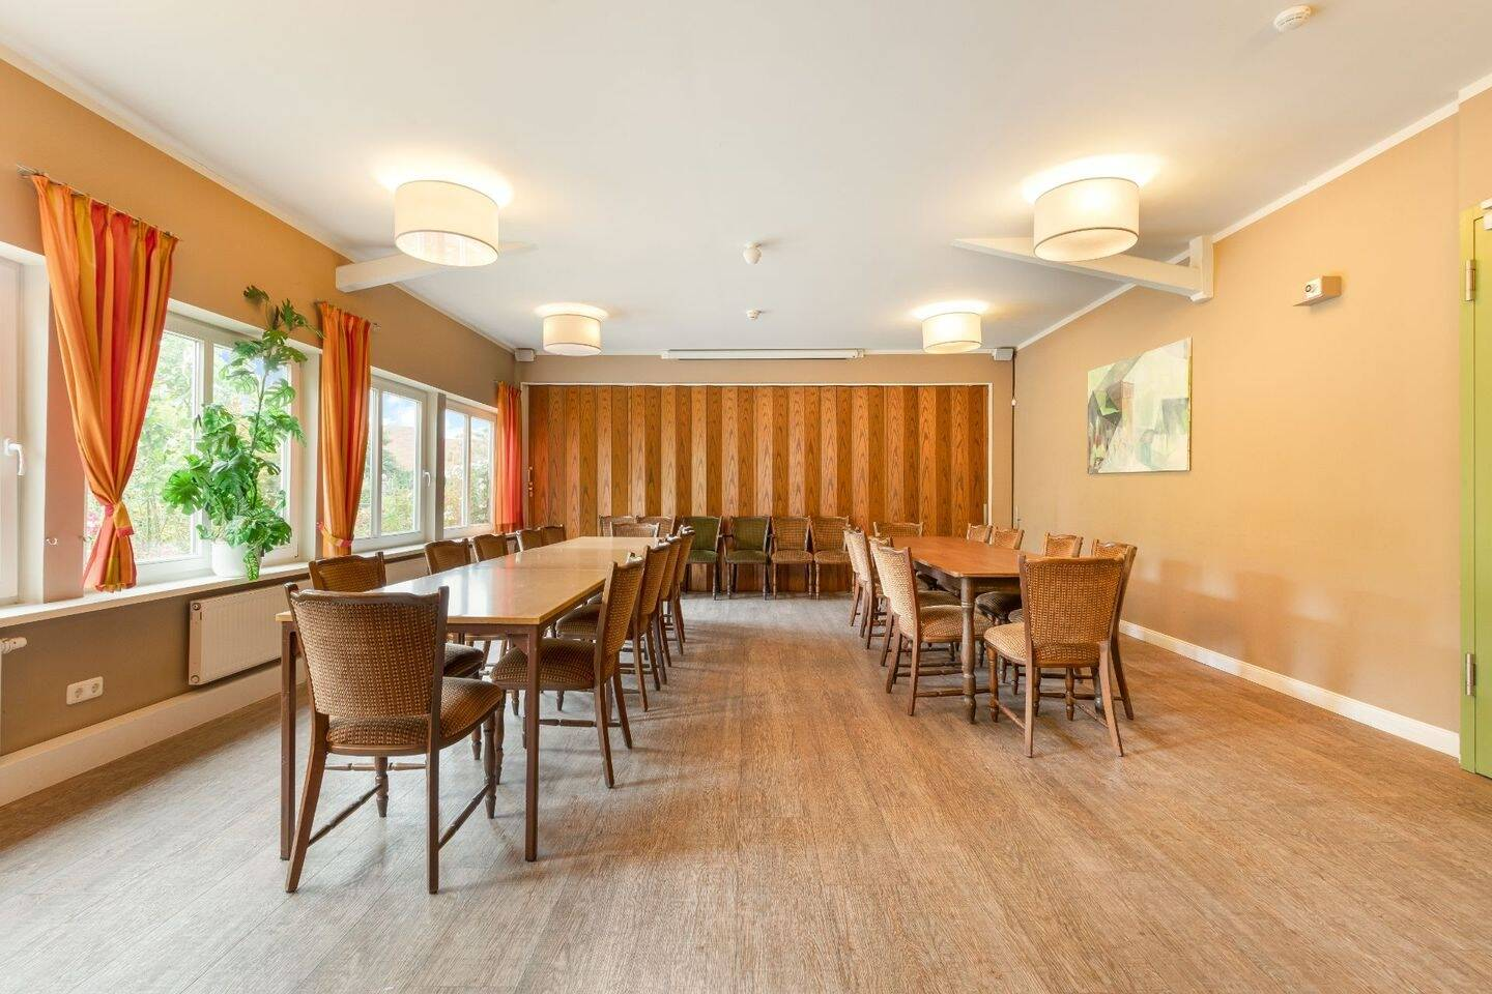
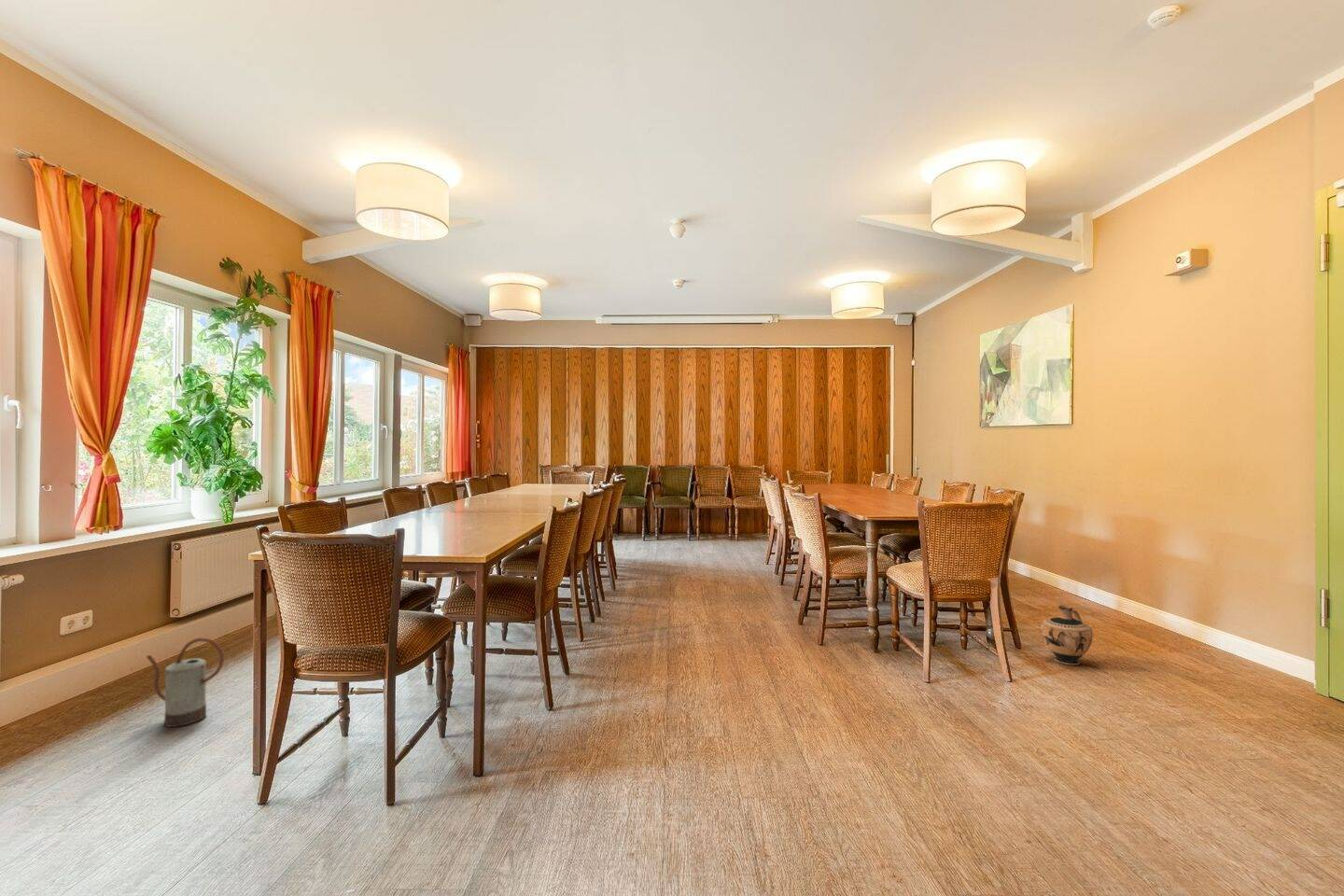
+ watering can (185, 679)
+ ceramic jug (1066, 634)
